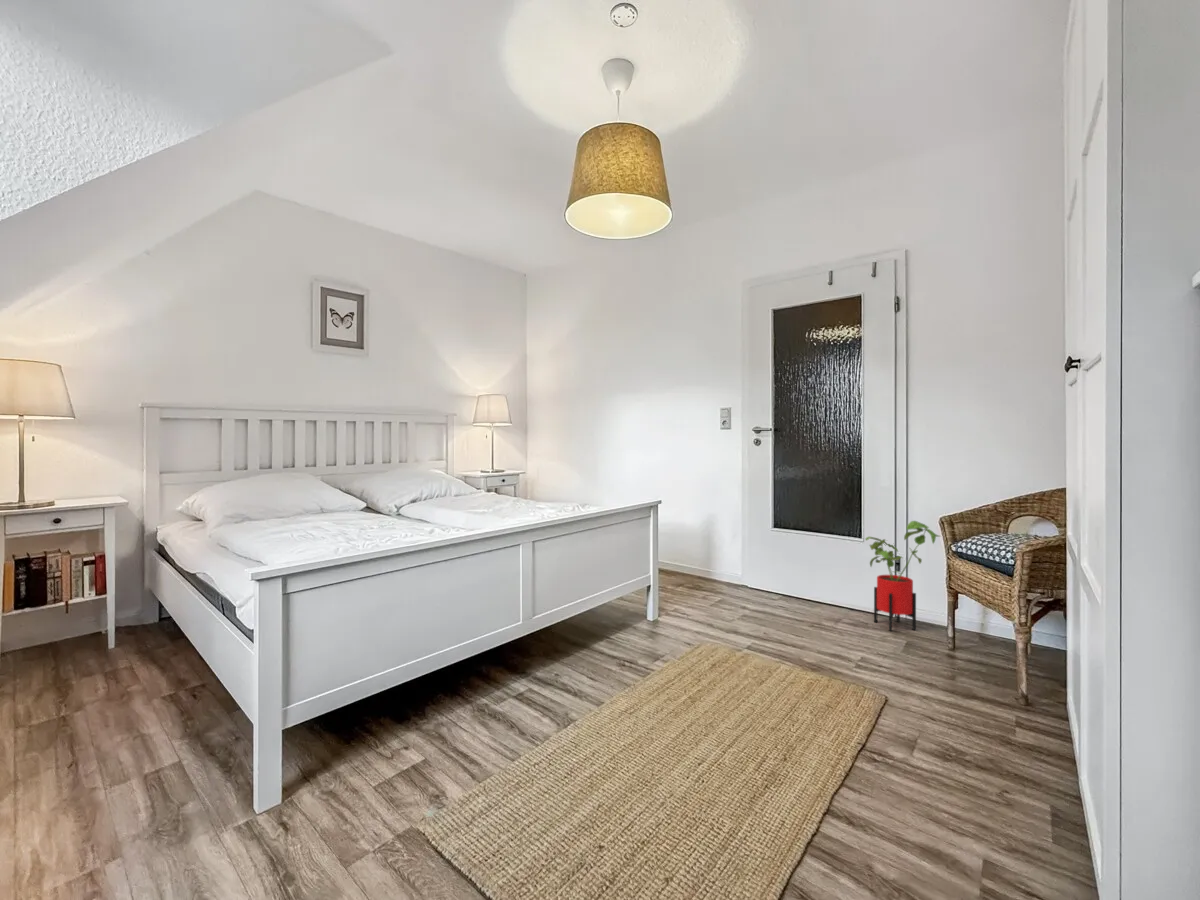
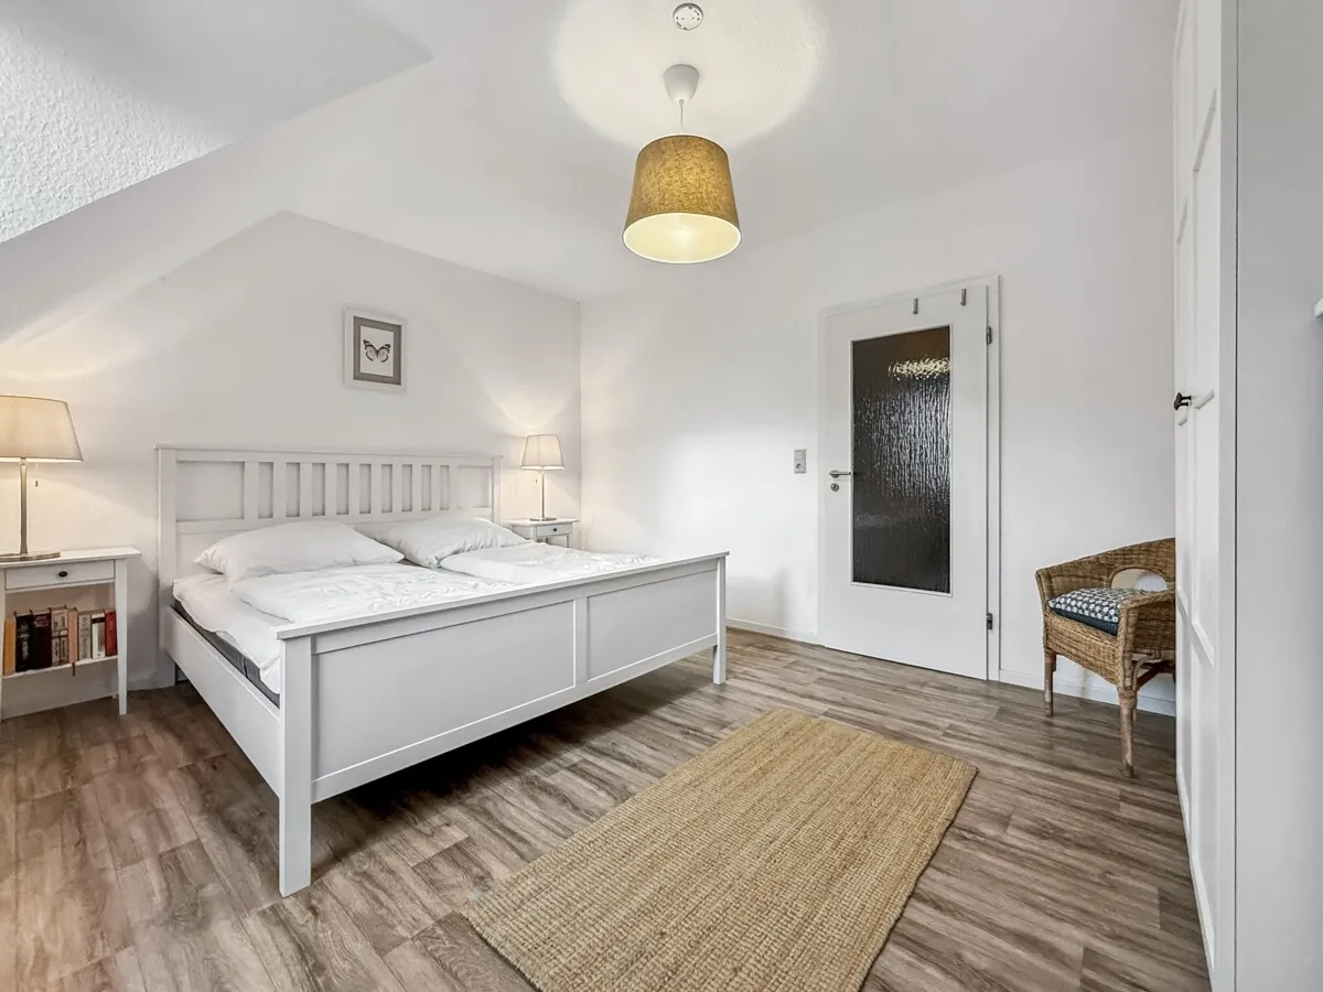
- house plant (898, 572)
